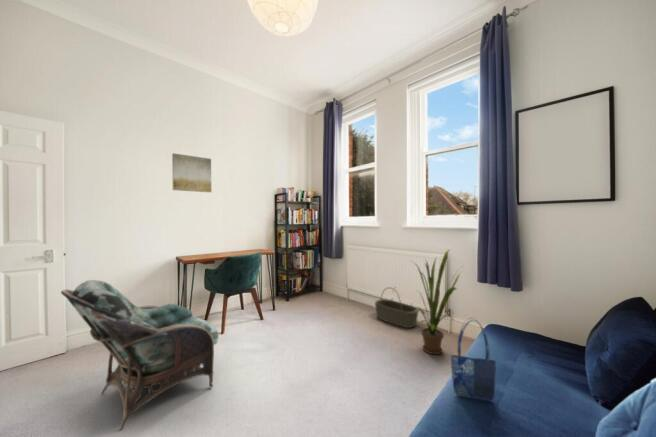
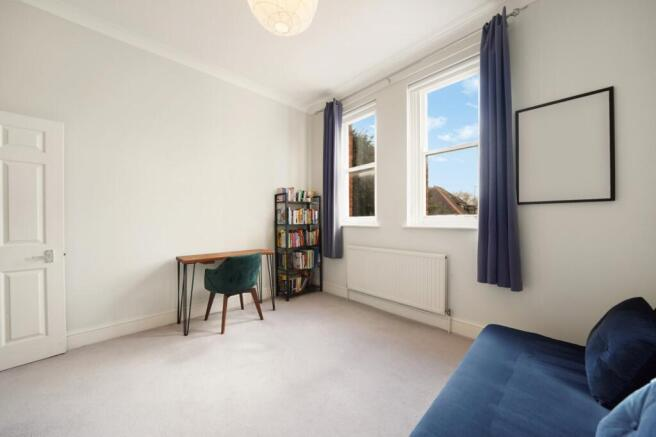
- armchair (149, 333)
- house plant (432, 299)
- shopping bag (473, 358)
- wall art (192, 173)
- basket (395, 303)
